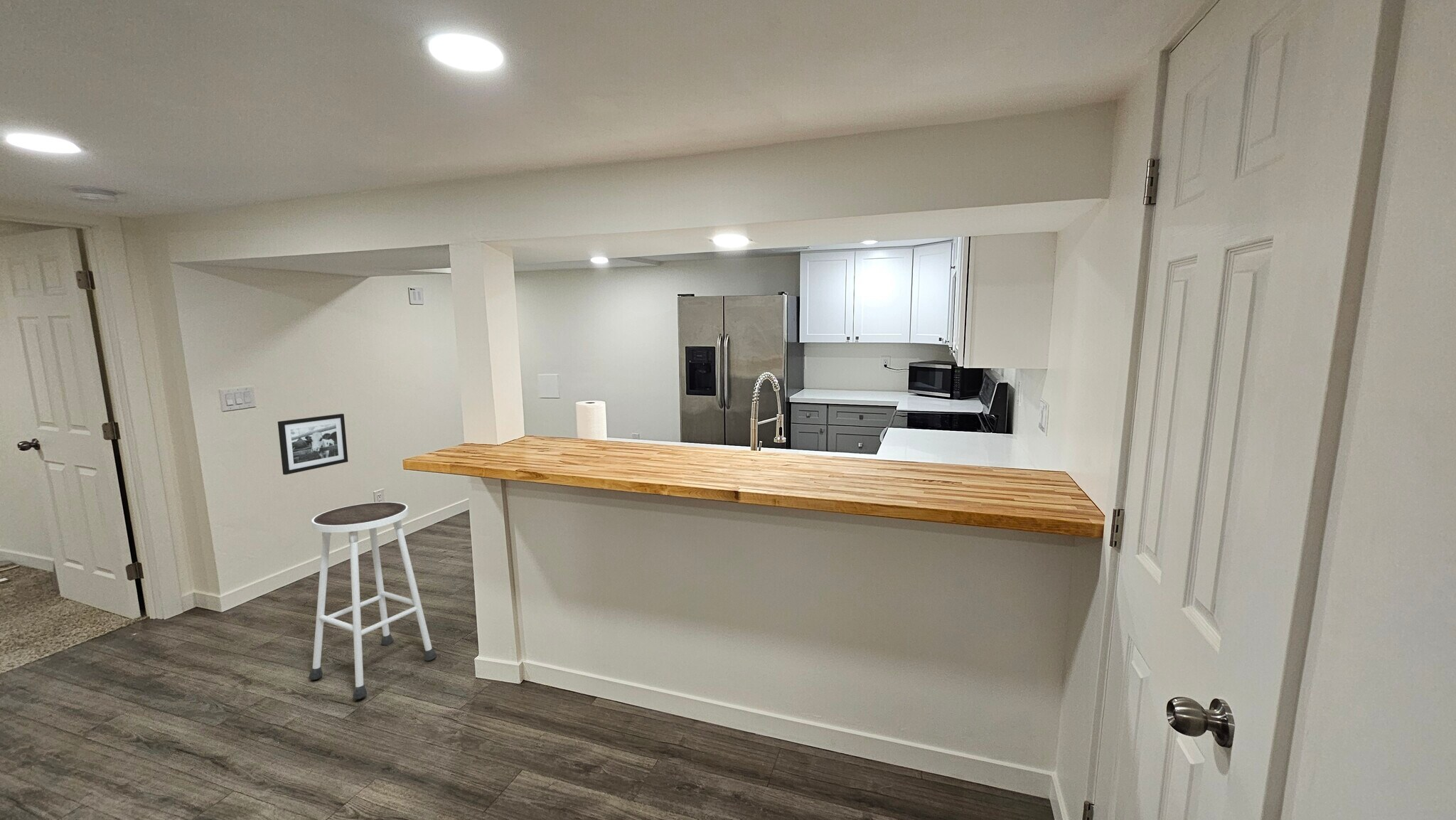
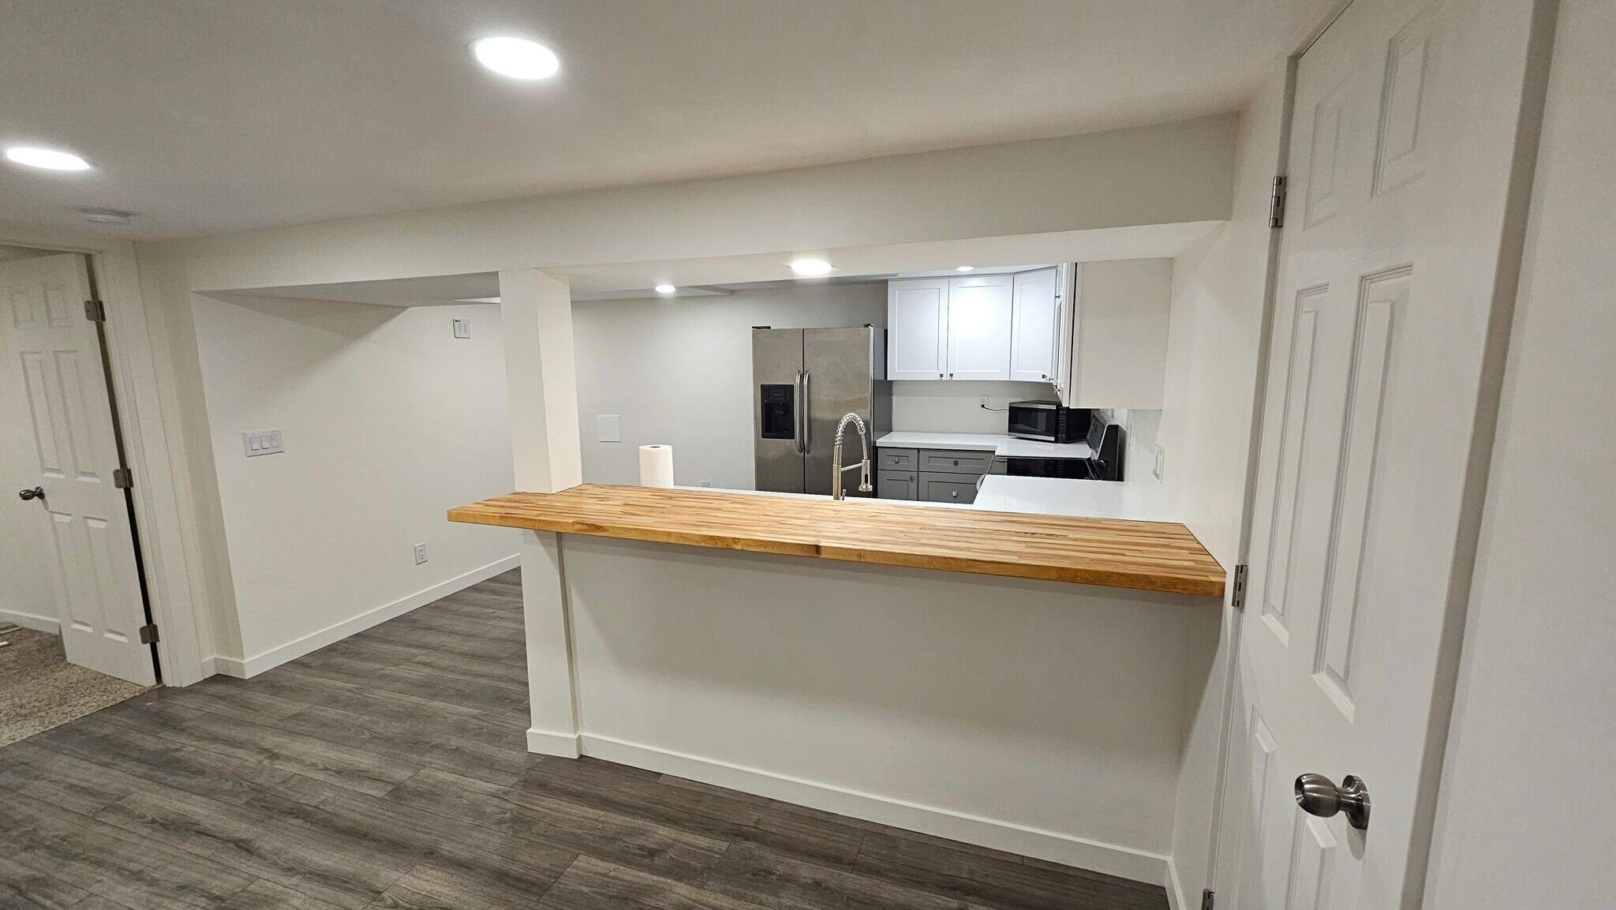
- stool (370, 598)
- picture frame (314, 442)
